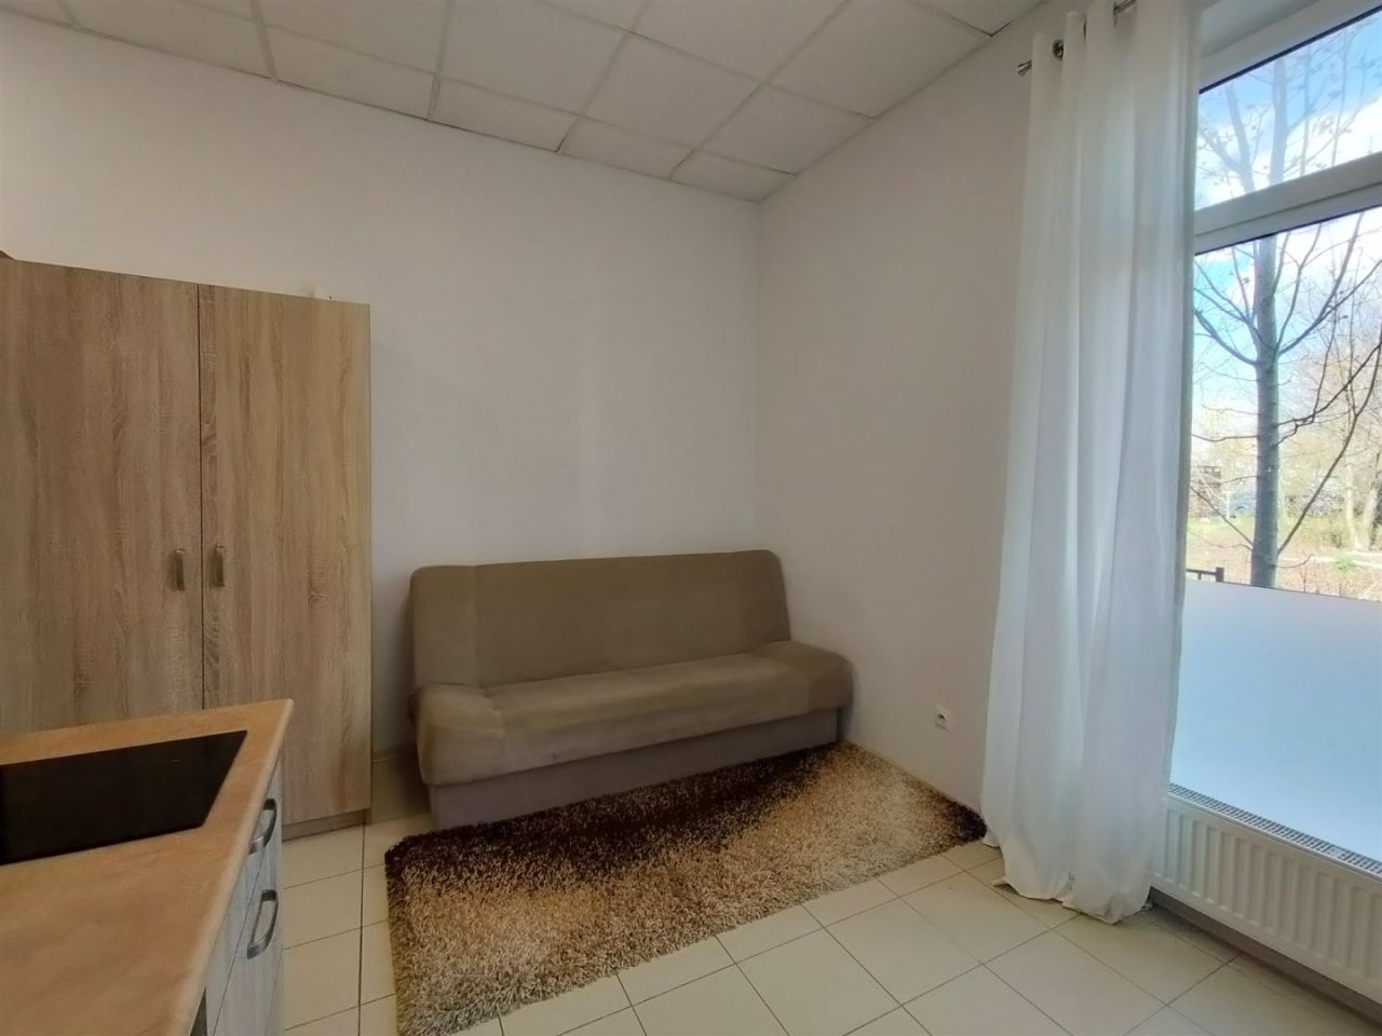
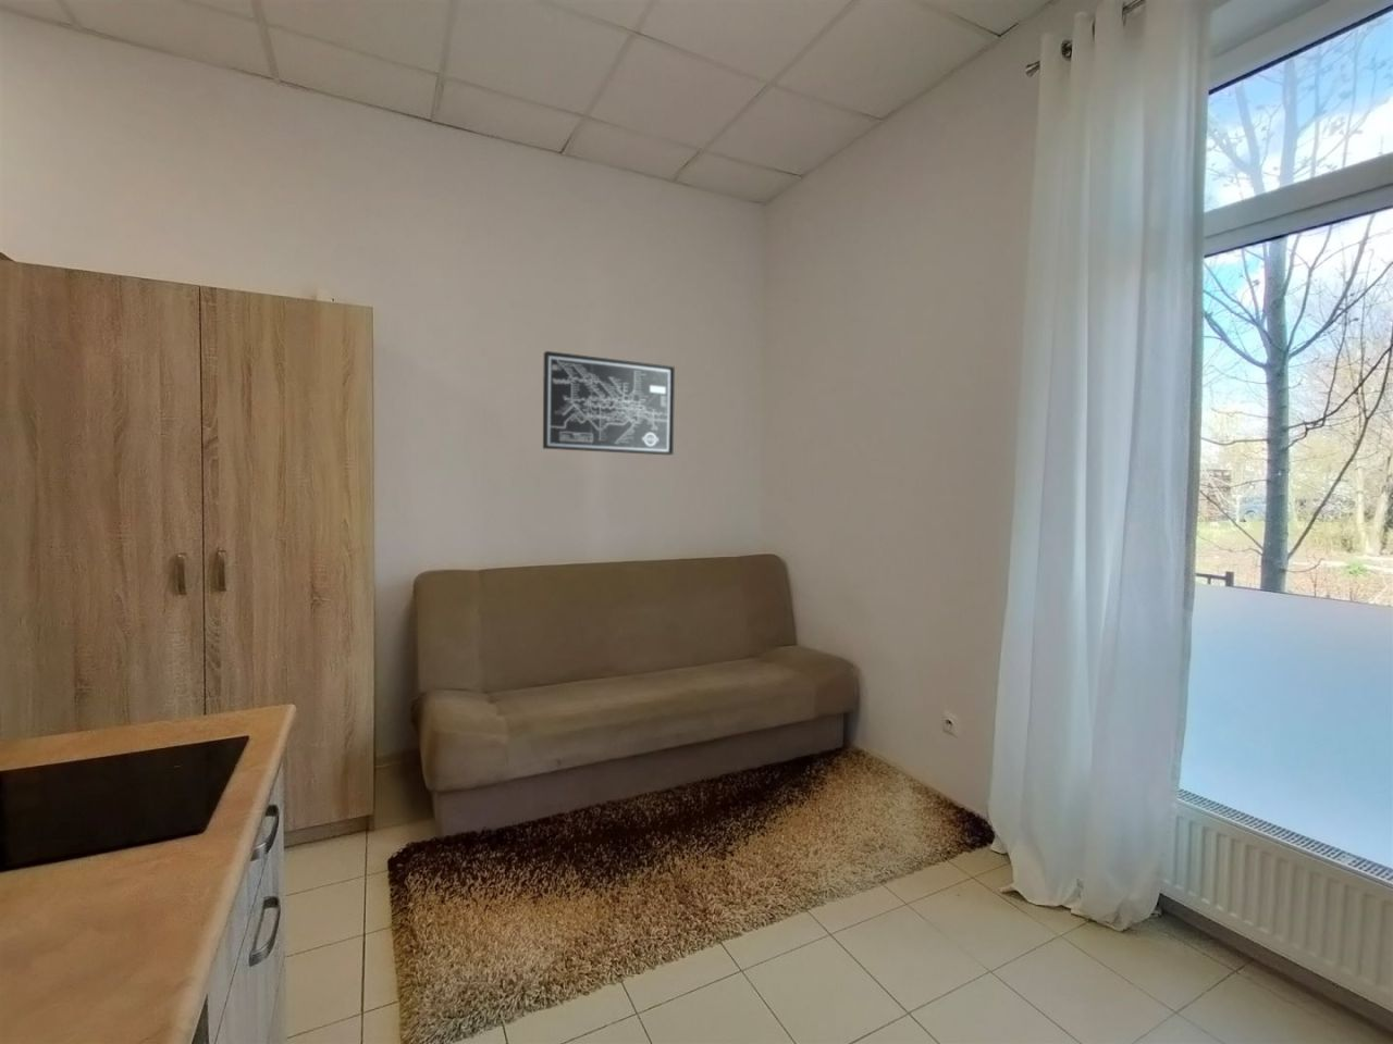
+ wall art (611, 406)
